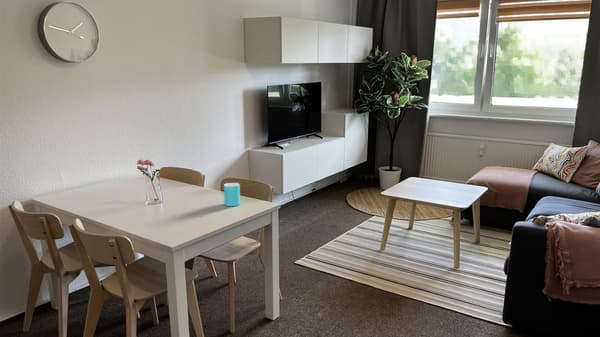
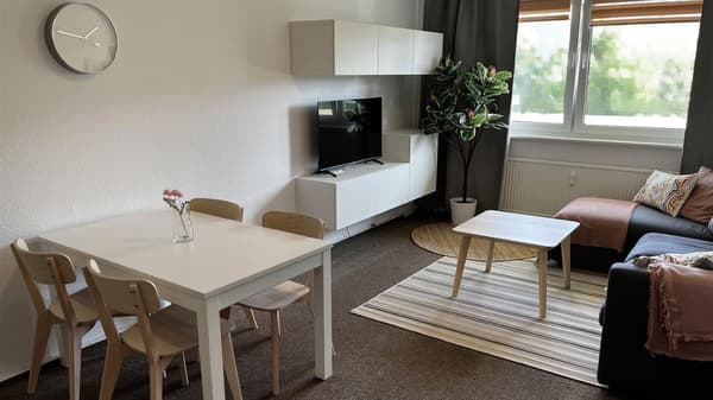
- cup (234, 193)
